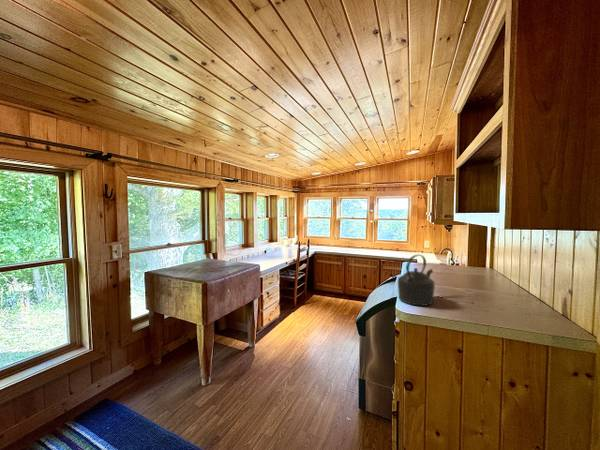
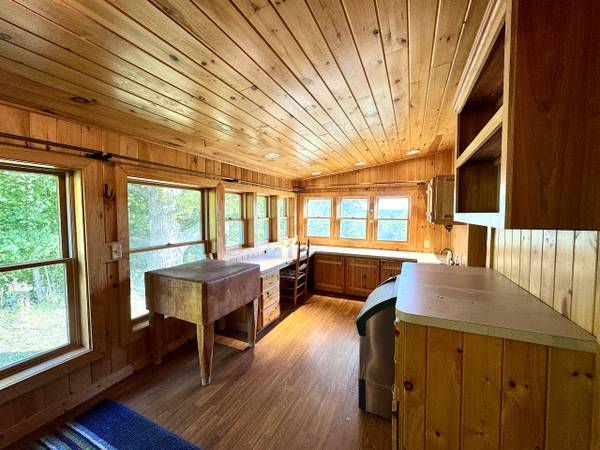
- kettle (419, 276)
